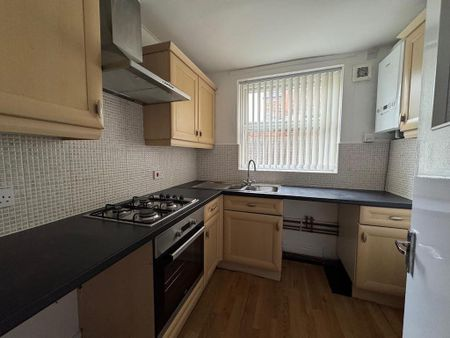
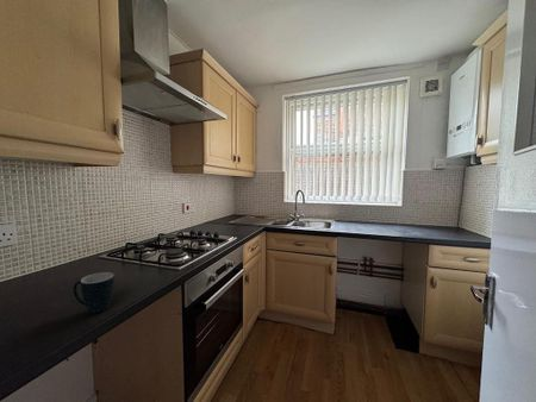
+ mug (92, 293)
